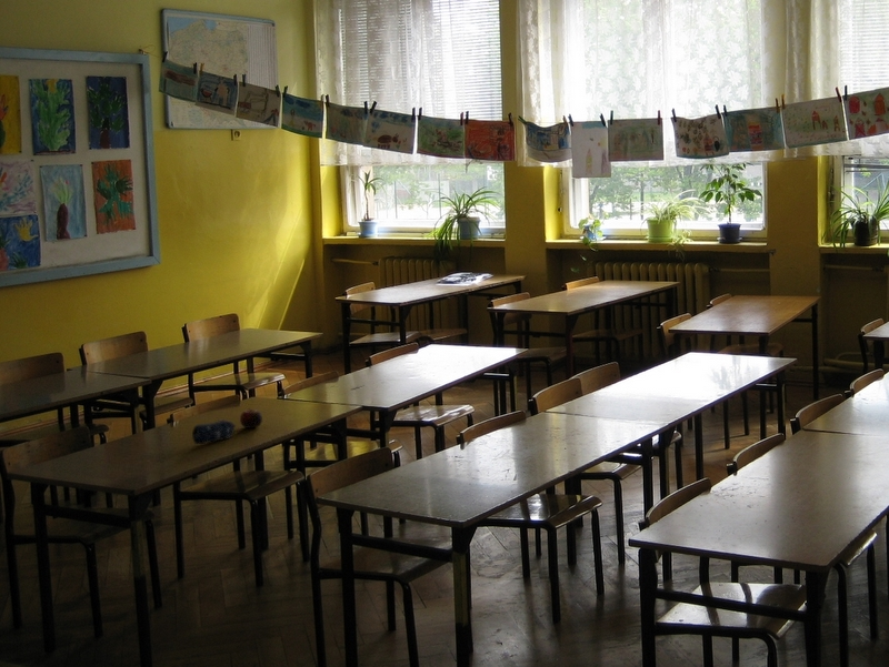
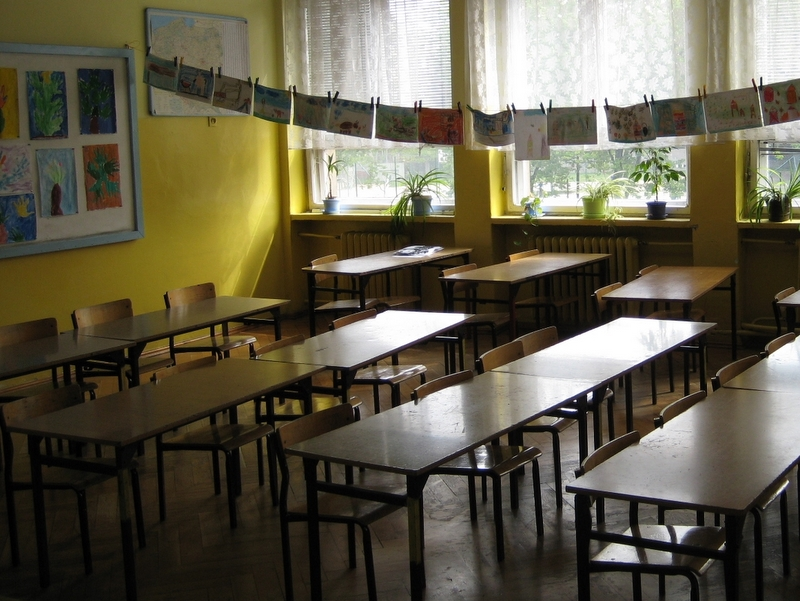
- apple (251, 417)
- pencil case (212, 432)
